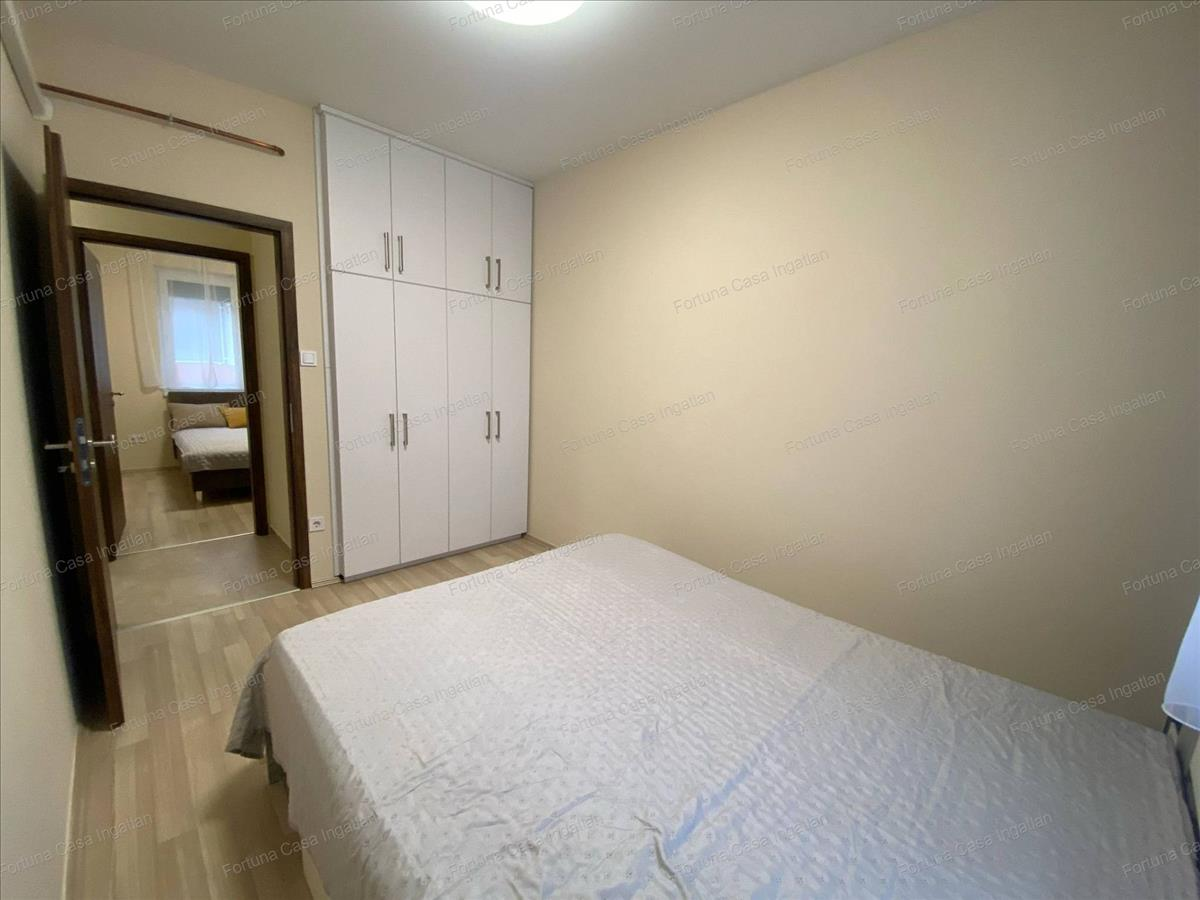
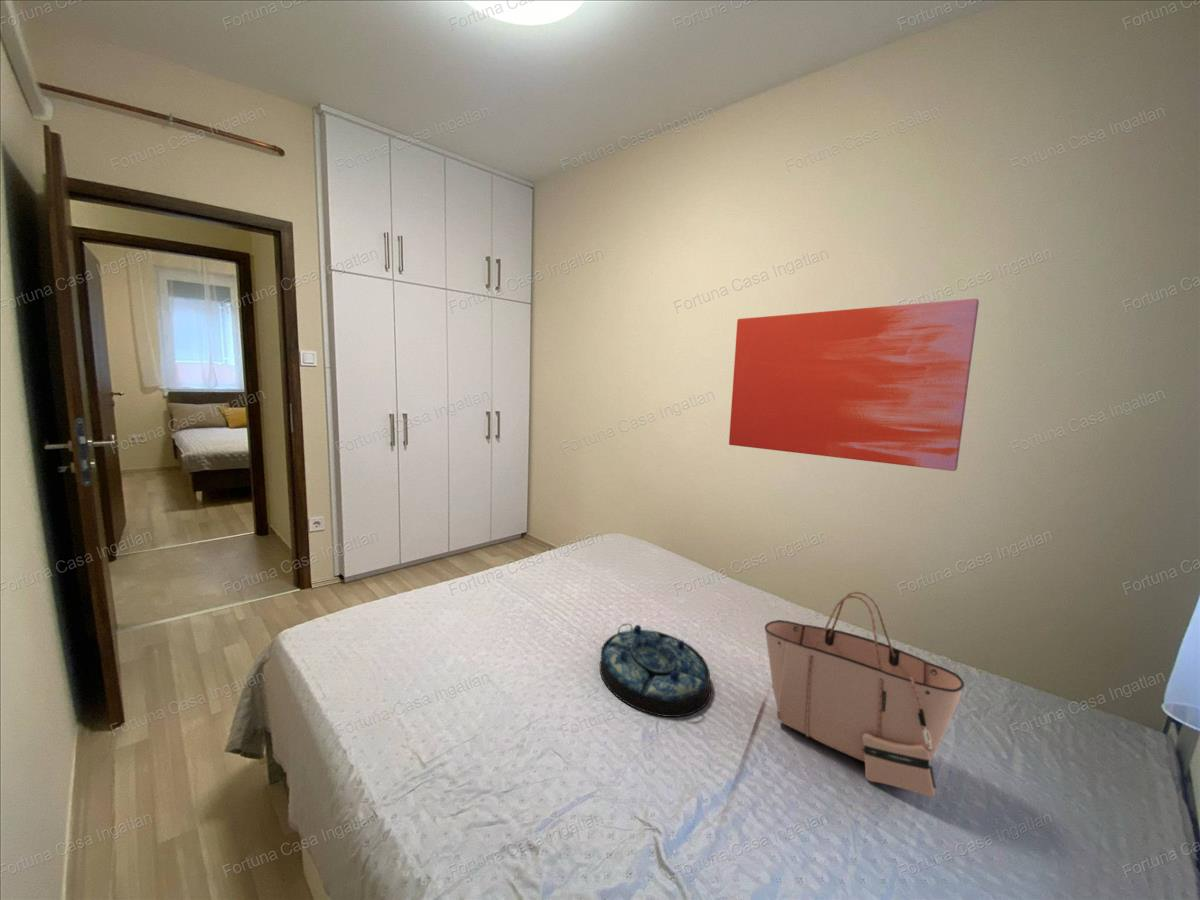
+ wall art (832, 384)
+ serving tray (654, 659)
+ tote bag (850, 670)
